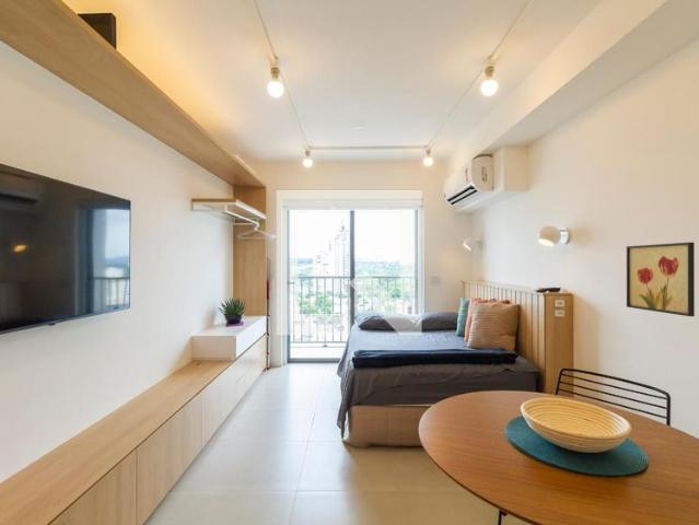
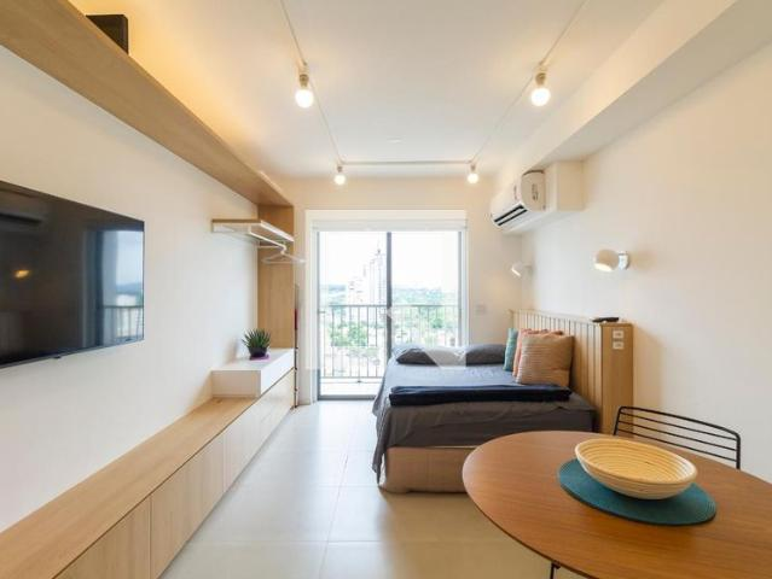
- wall art (657, 278)
